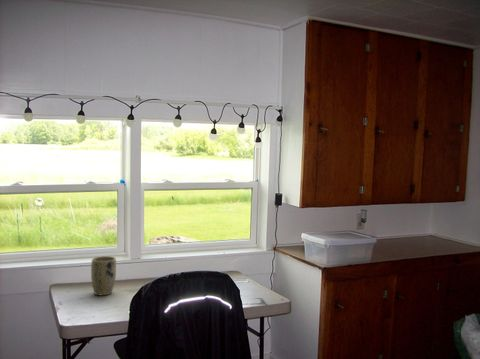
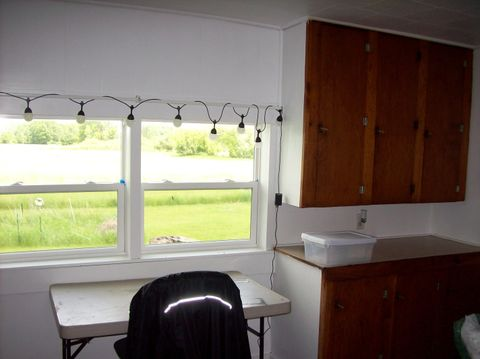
- plant pot (103, 275)
